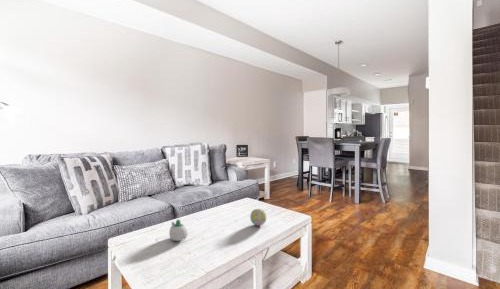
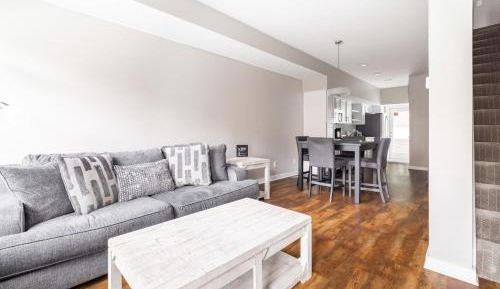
- decorative ball (258, 216)
- succulent planter (178, 229)
